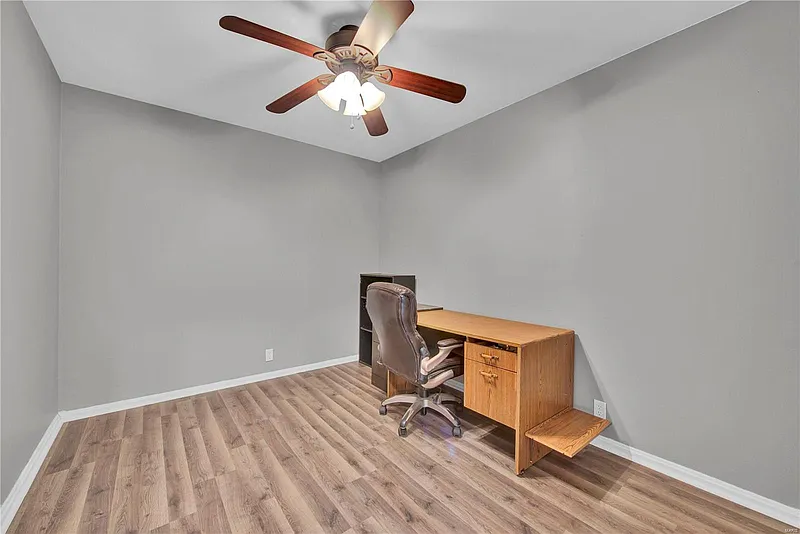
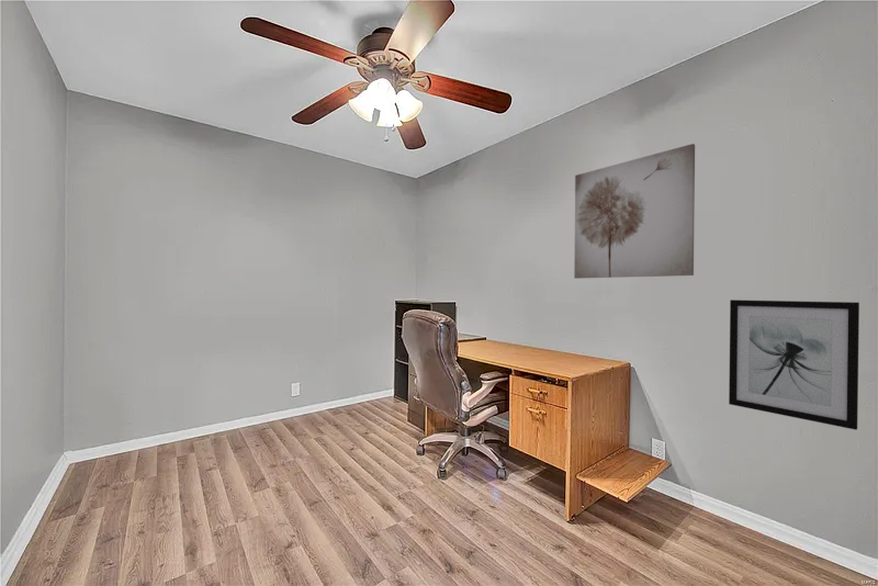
+ wall art (787, 358)
+ wall art (627, 219)
